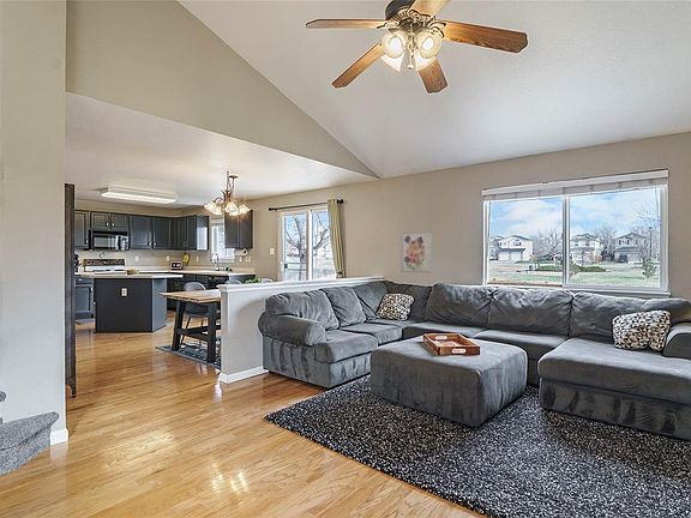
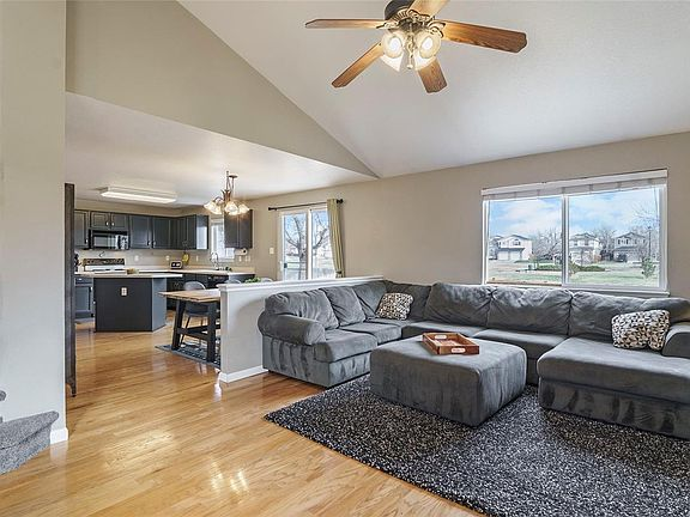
- wall art (415, 252)
